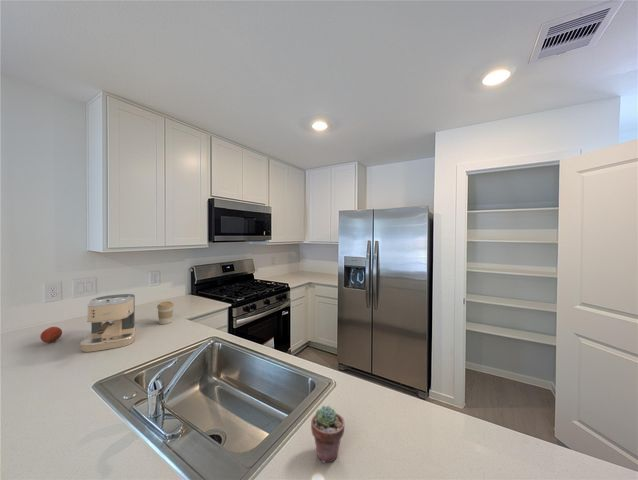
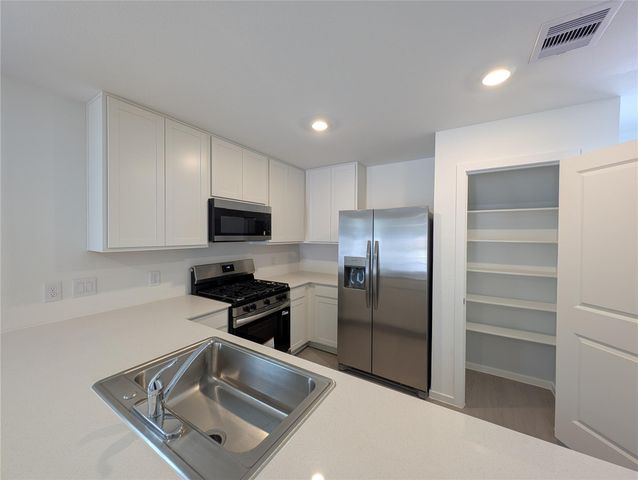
- coffee maker (110, 320)
- potted succulent (327, 430)
- coffee cup (165, 312)
- fruit (51, 334)
